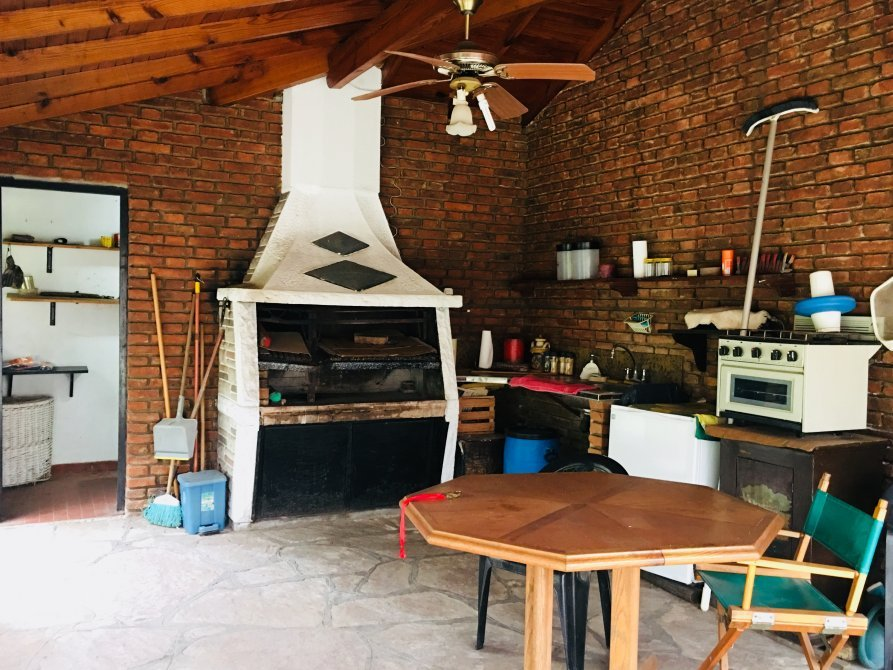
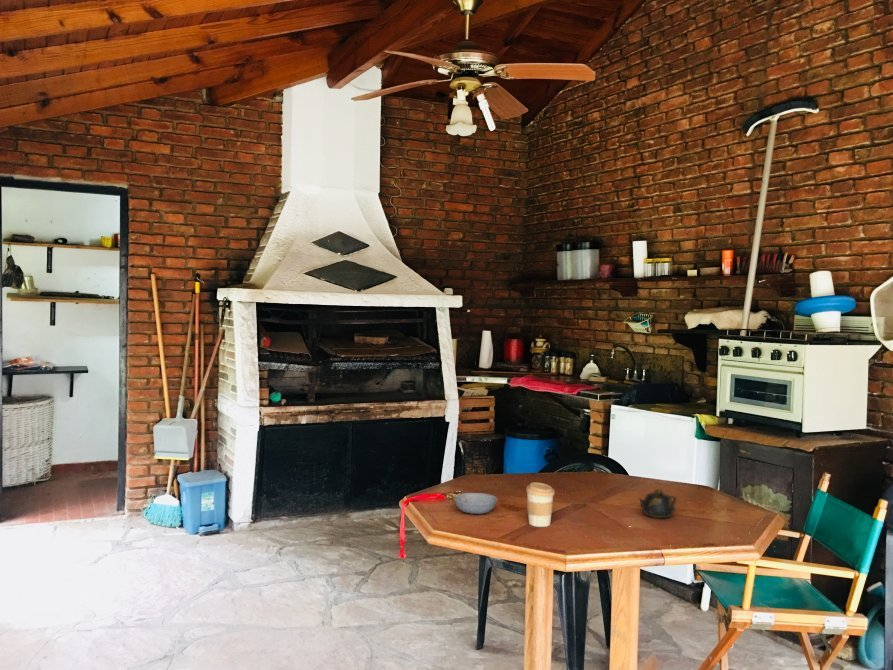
+ coffee cup (540, 504)
+ bowl (475, 504)
+ teapot (656, 502)
